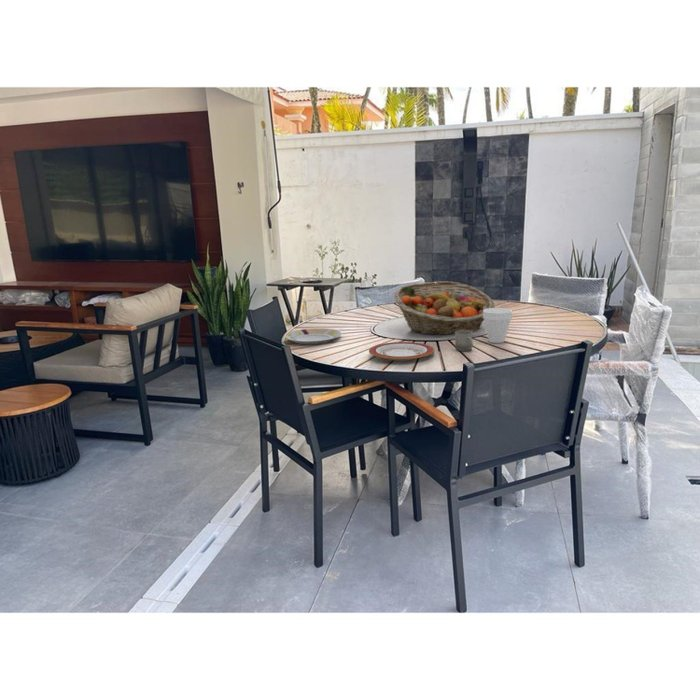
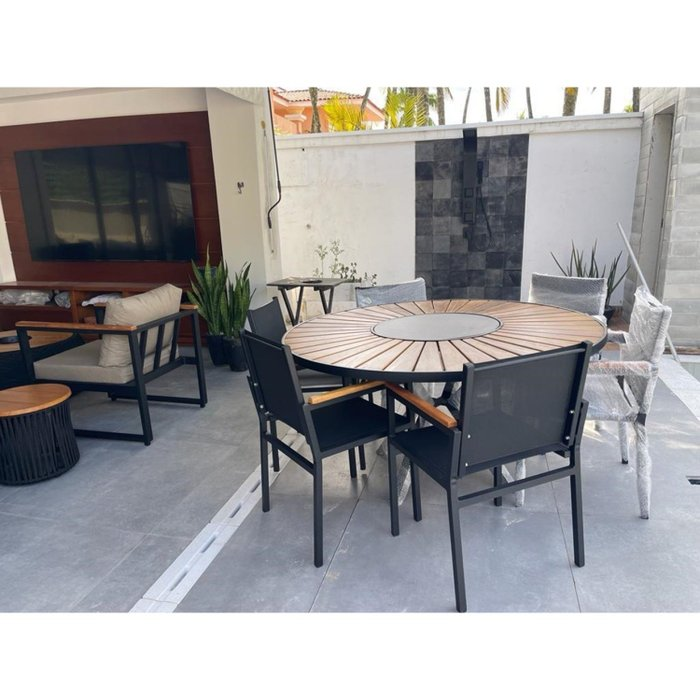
- cup (497, 325)
- plate (313, 336)
- cup (465, 341)
- fruit basket (443, 307)
- plate (401, 352)
